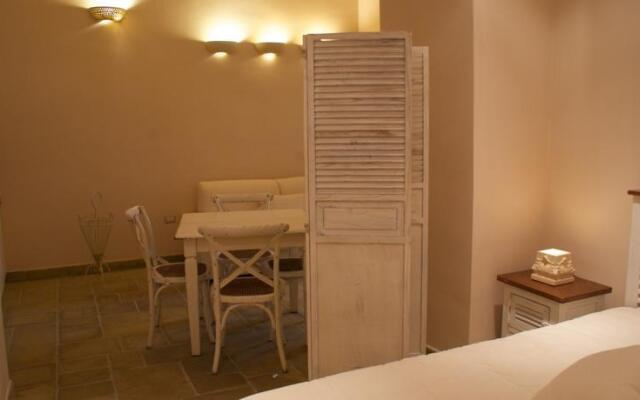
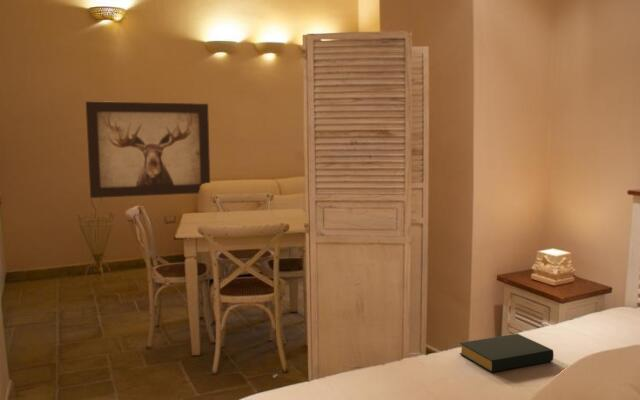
+ wall art (150, 149)
+ hardback book (505, 352)
